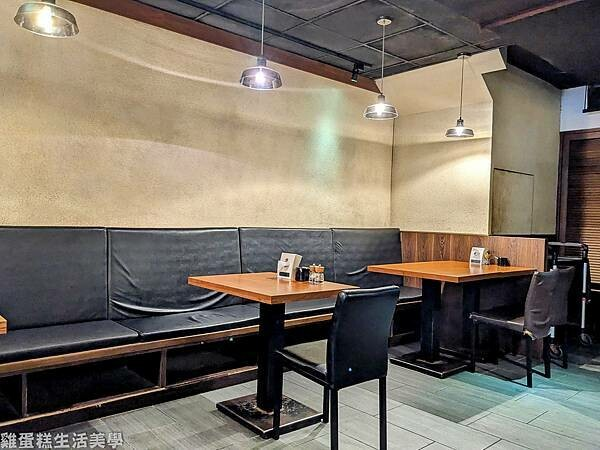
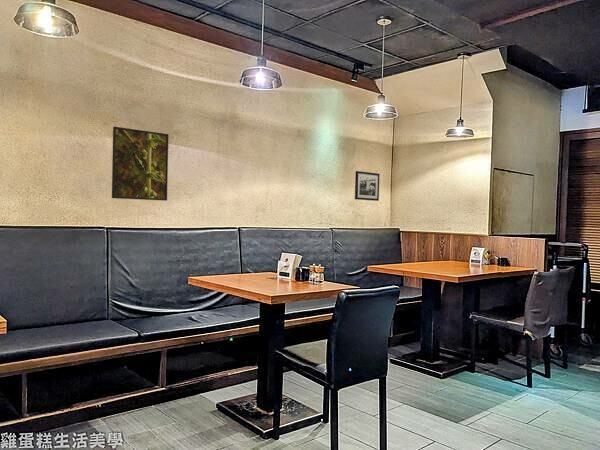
+ picture frame (367, 186)
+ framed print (141, 165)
